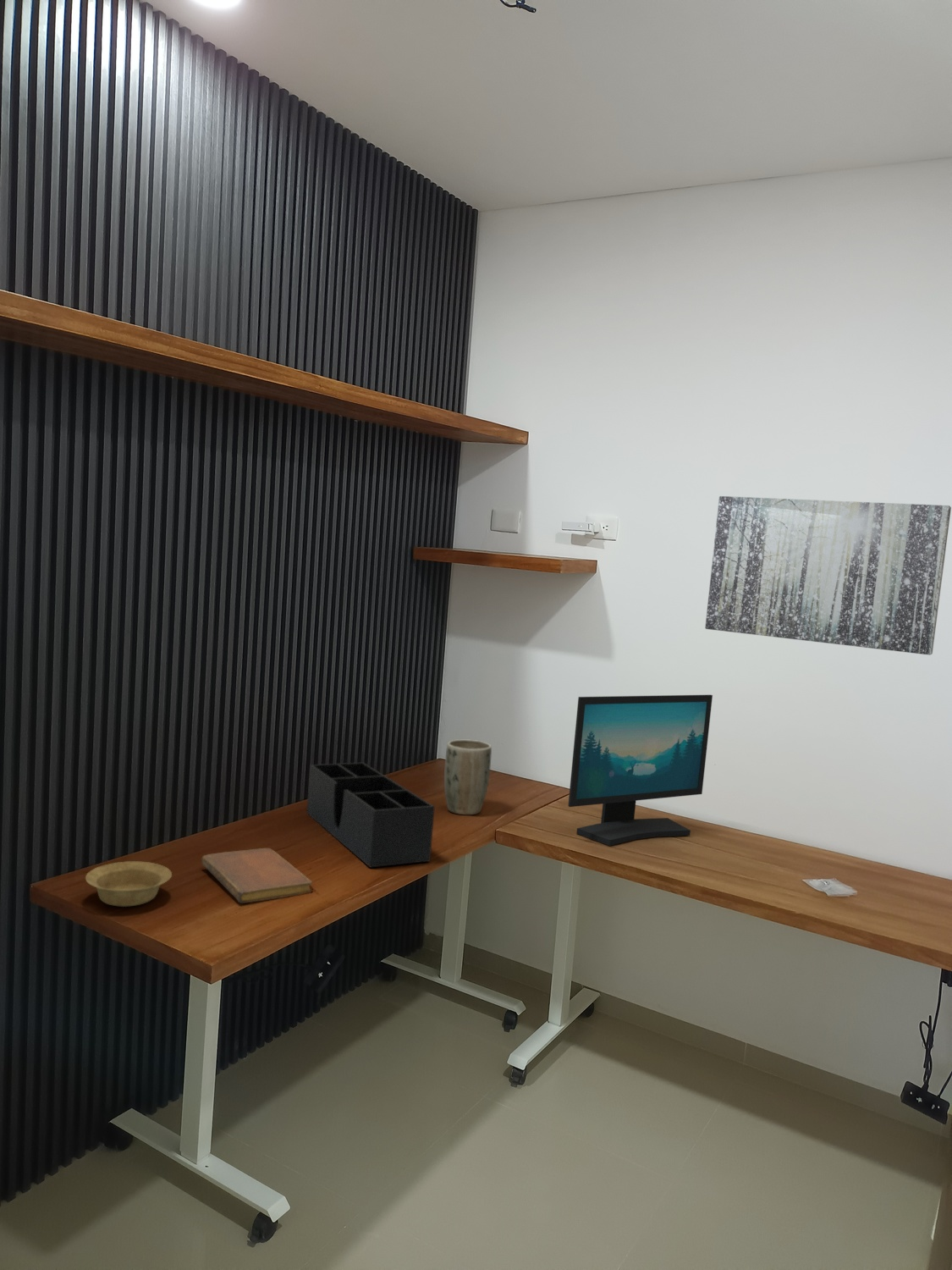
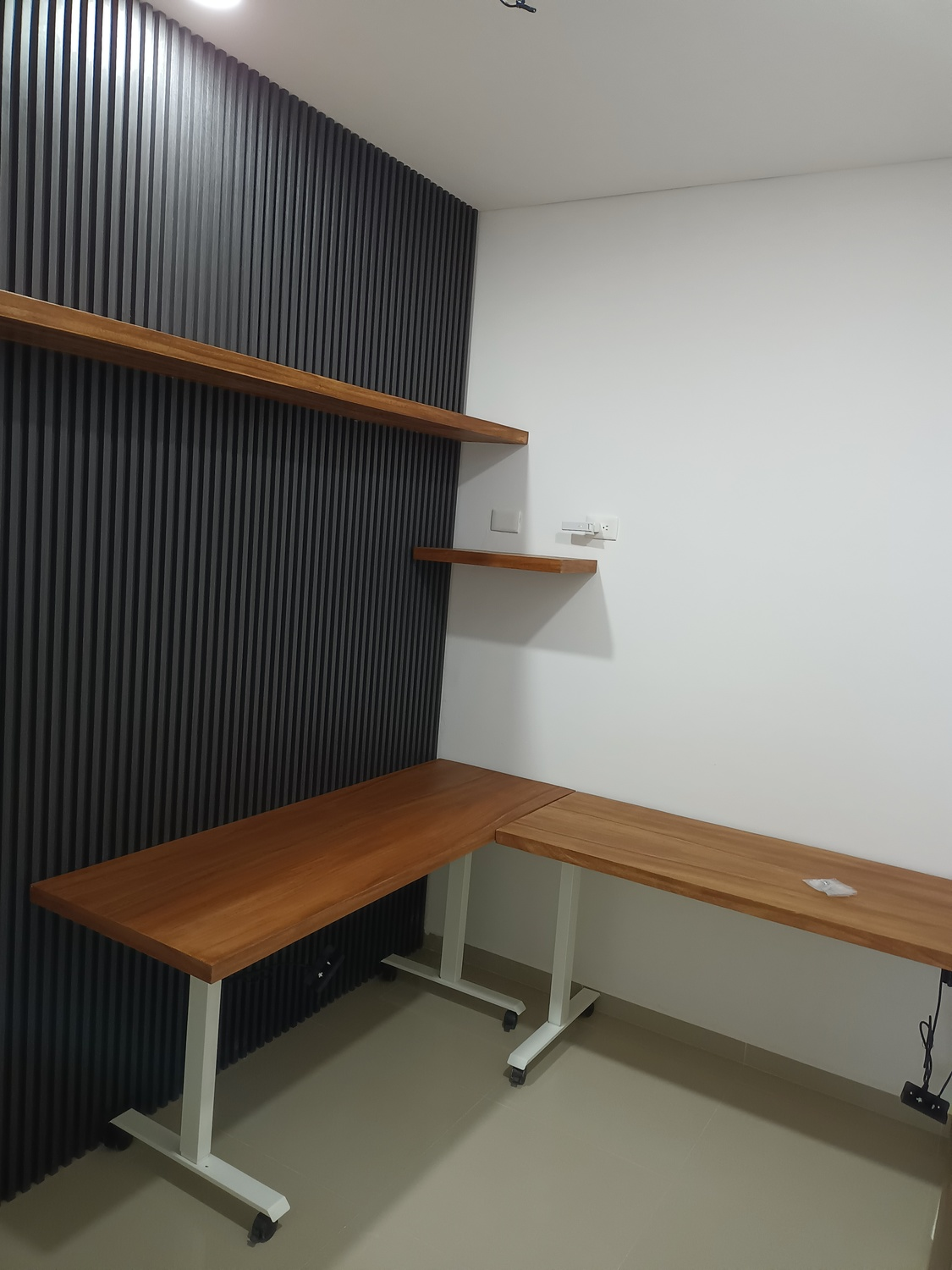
- notebook (256, 873)
- bowl (129, 886)
- plant pot (466, 777)
- wall art (820, 572)
- desk organizer (366, 809)
- computer monitor (639, 764)
